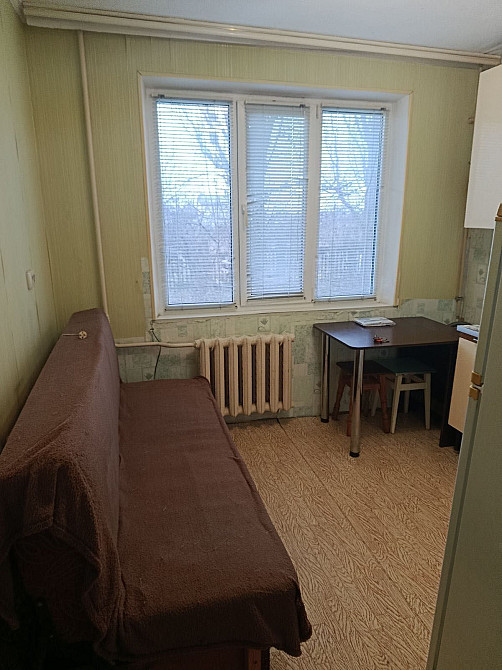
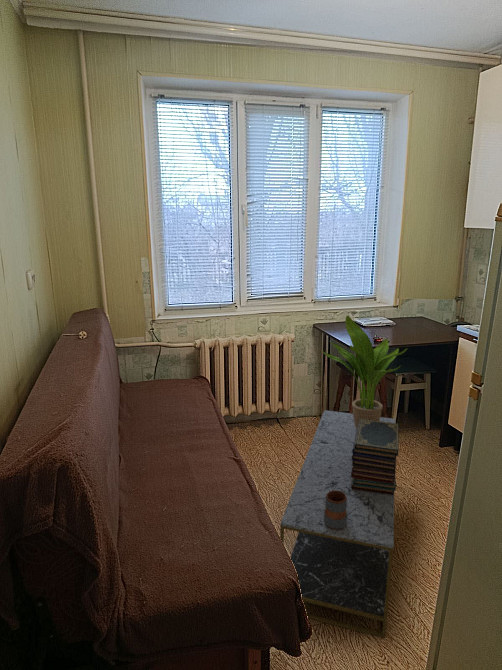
+ book stack (375, 454)
+ coffee table (347, 497)
+ mug (336, 506)
+ potted plant (360, 378)
